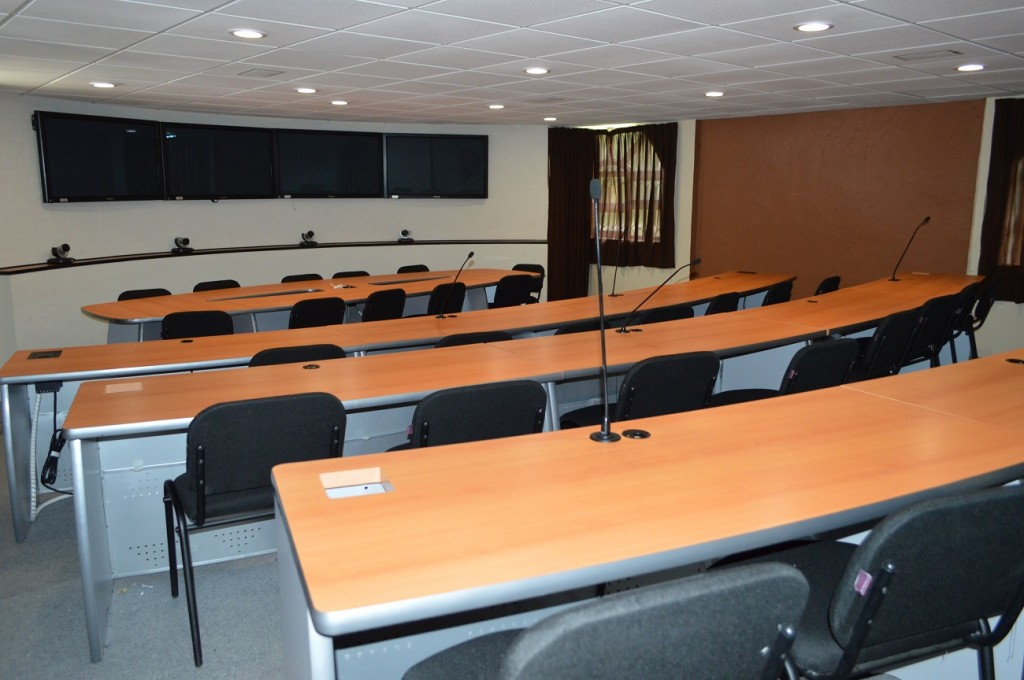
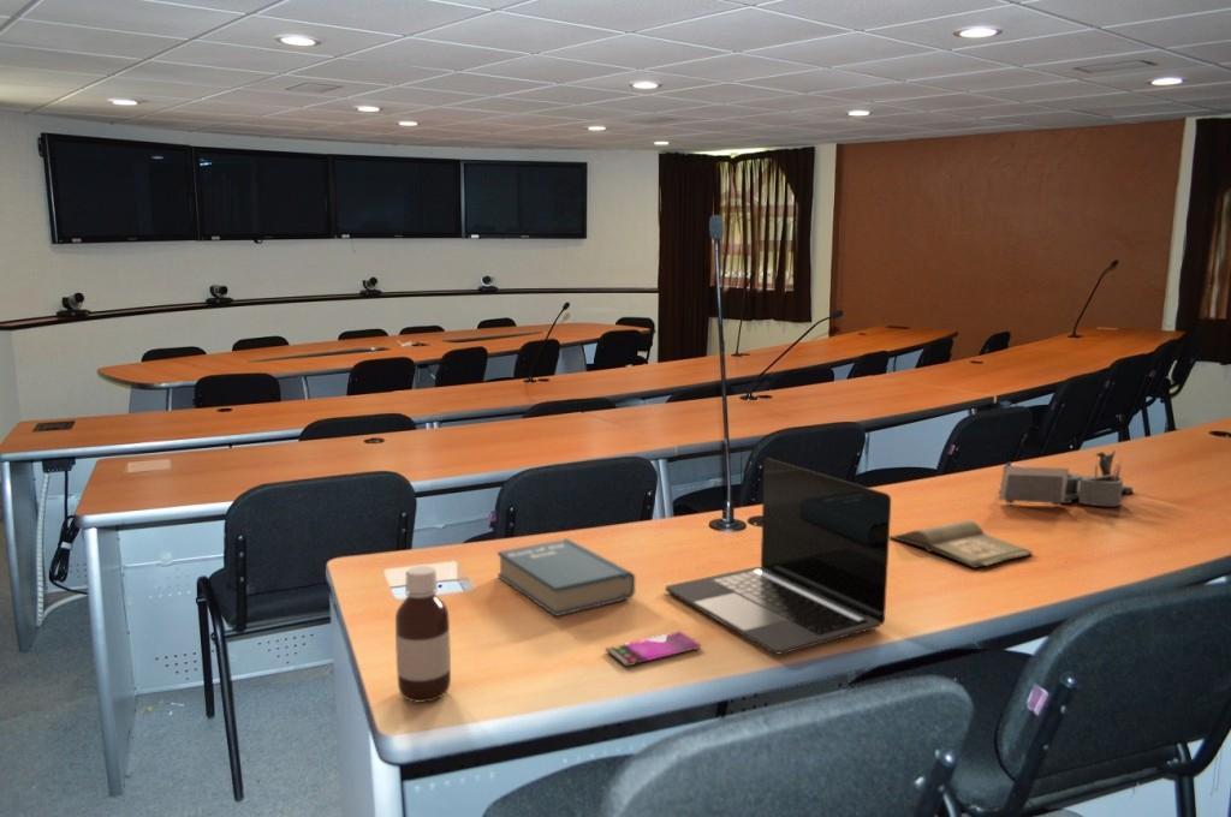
+ book (564, 573)
+ smartphone (653, 648)
+ desk organizer (1063, 470)
+ hardback book (961, 538)
+ bottle (422, 632)
+ laptop (771, 545)
